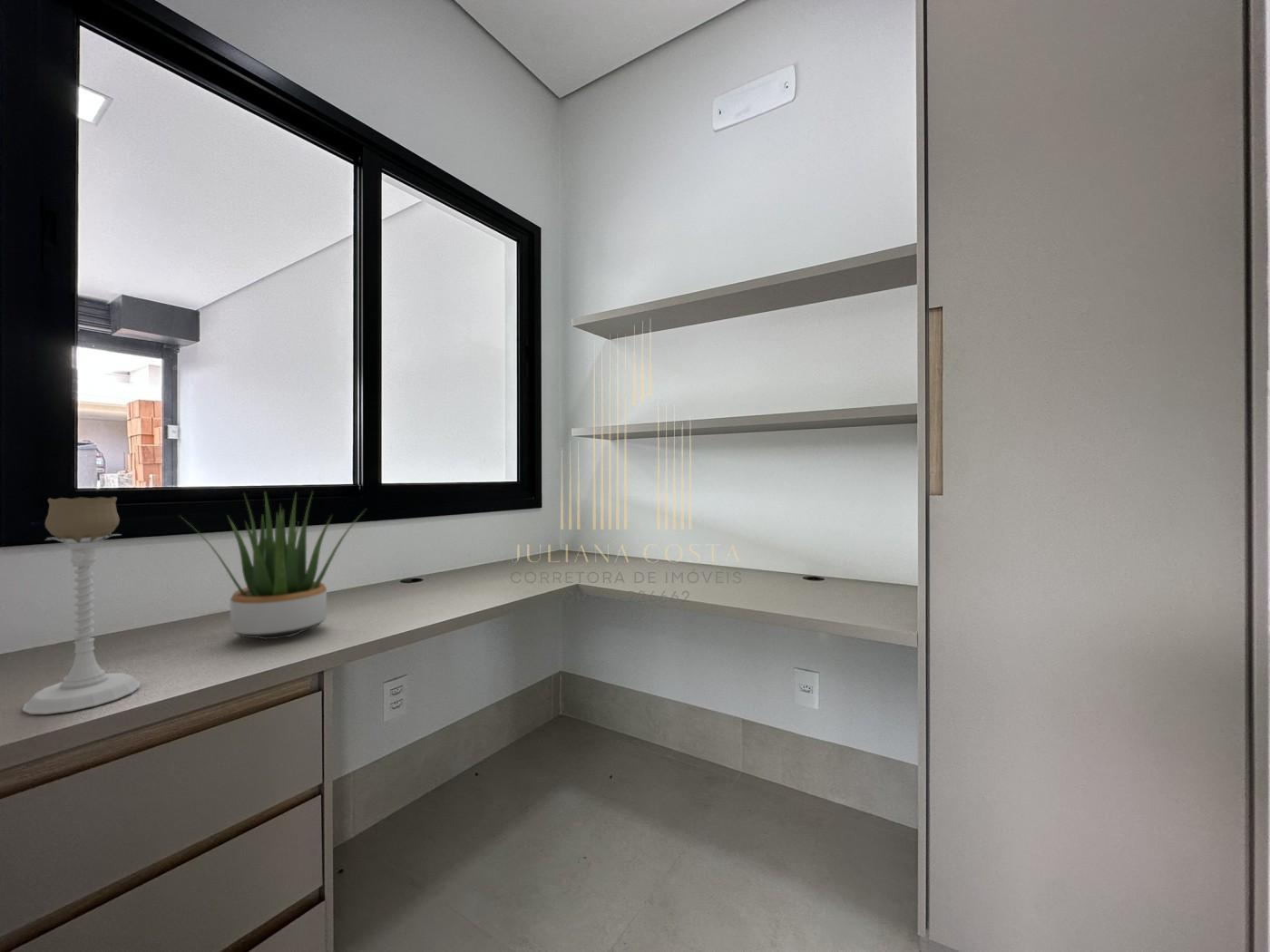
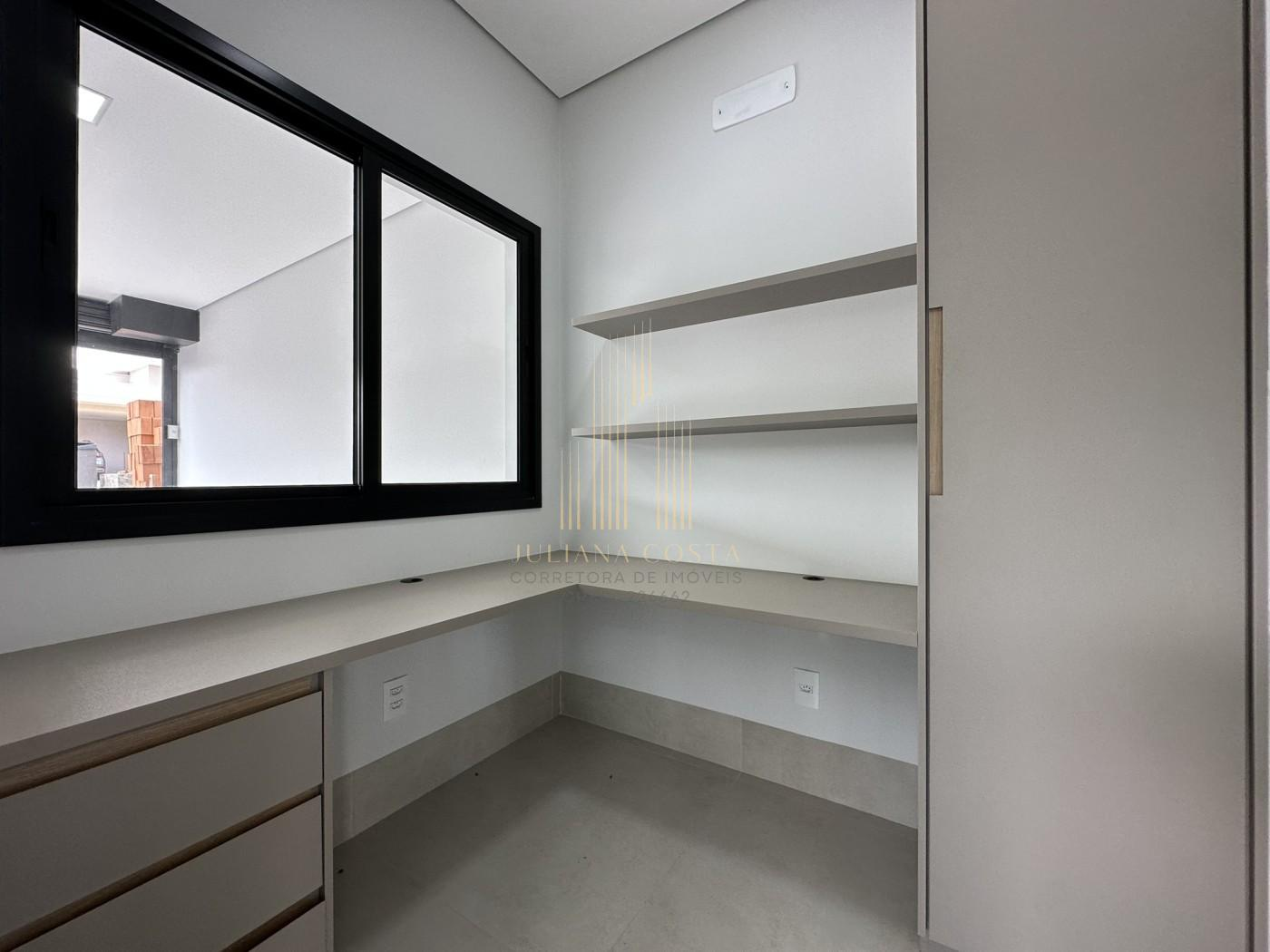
- candle holder (83, 597)
- potted plant (280, 562)
